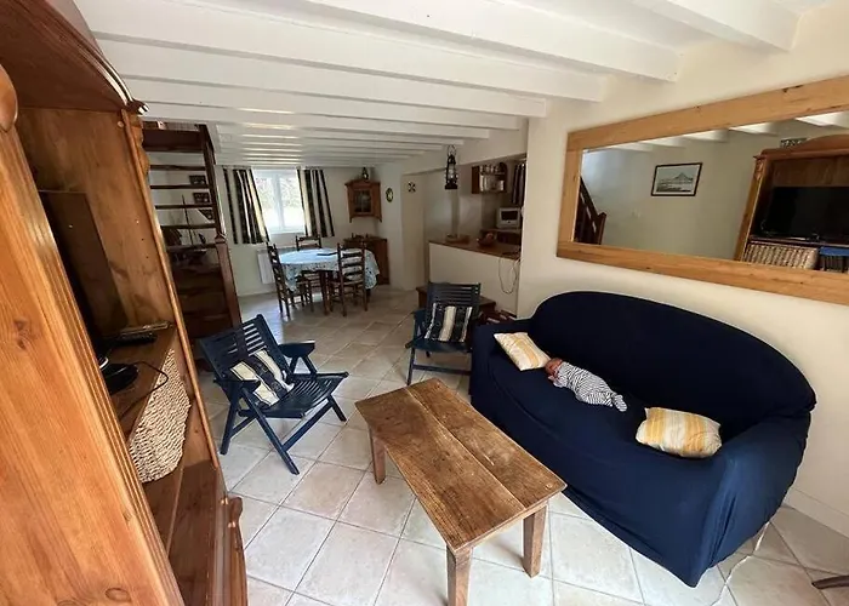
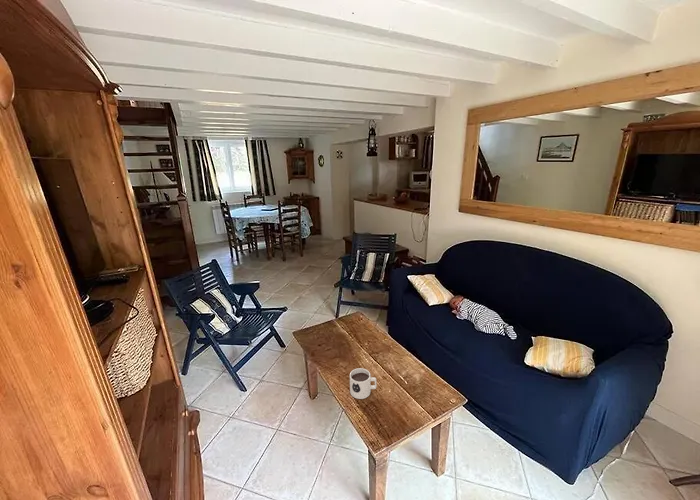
+ mug (362, 382)
